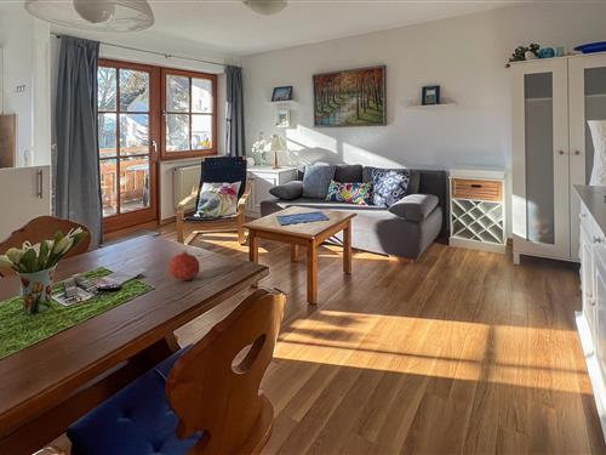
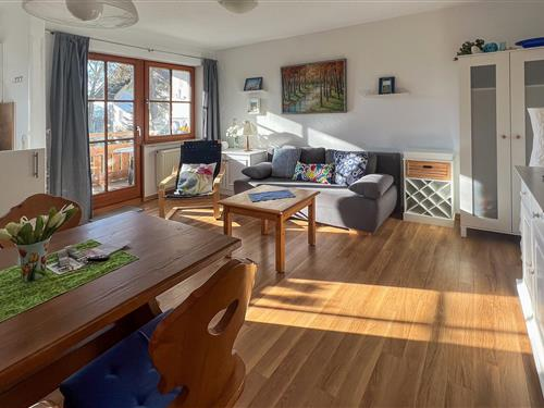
- fruit (184, 266)
